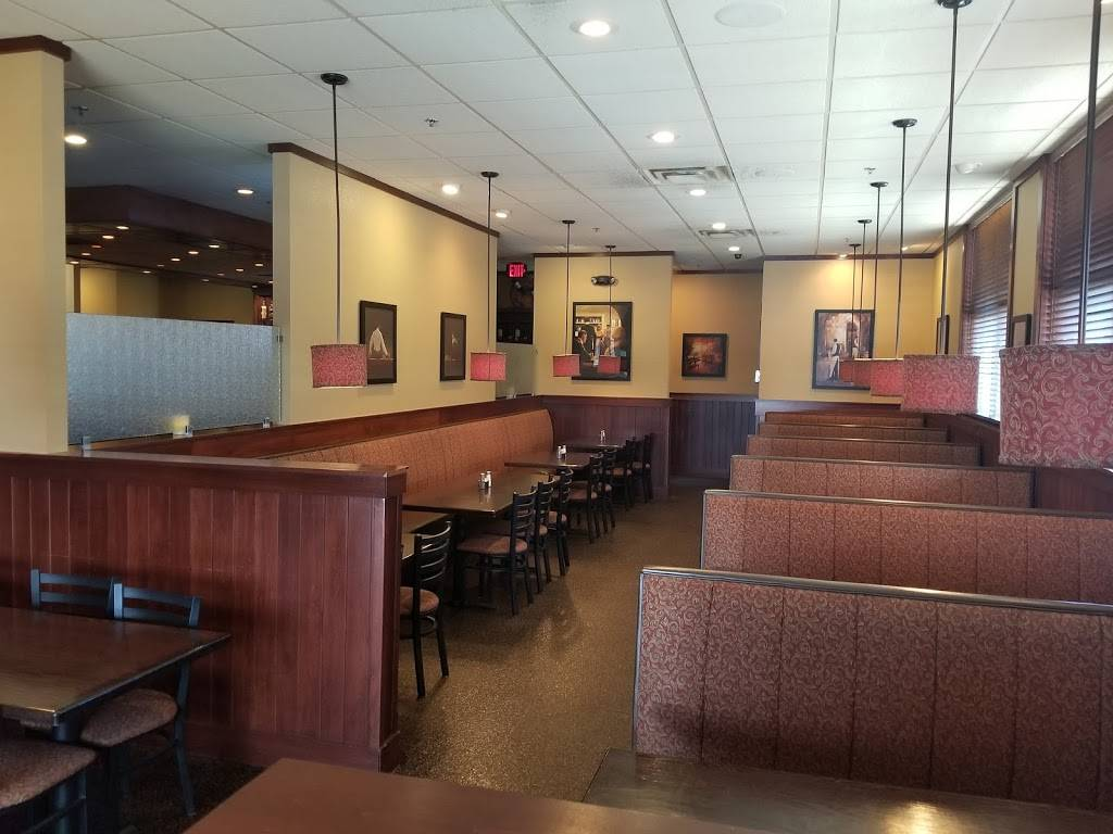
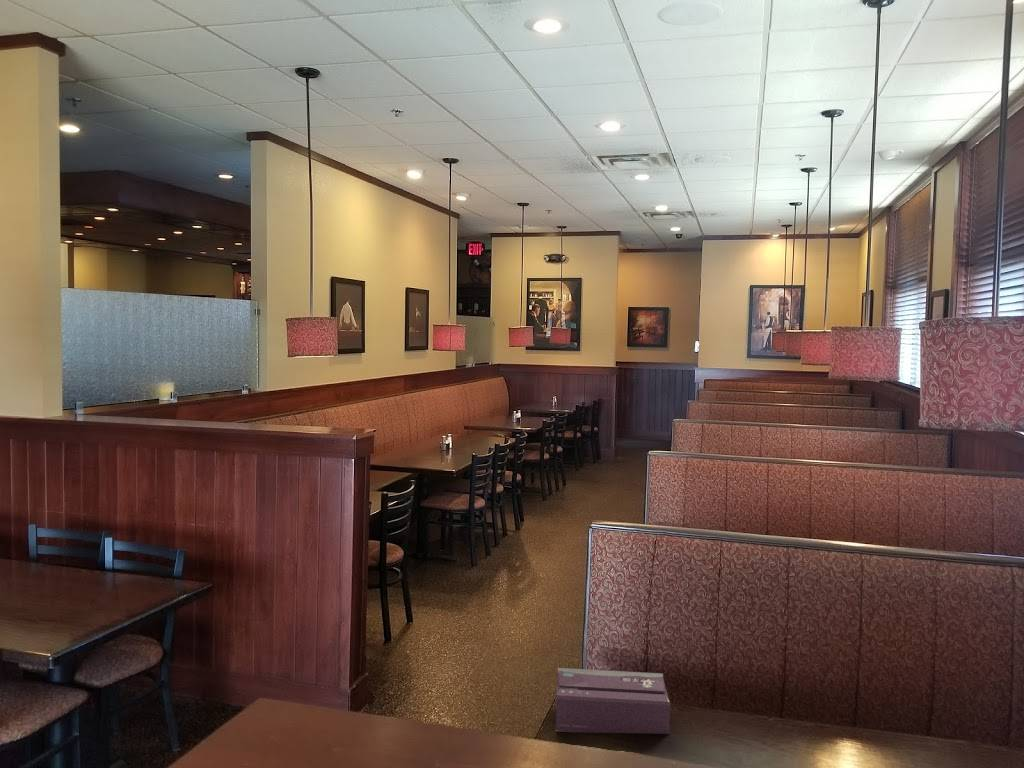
+ tissue box (610, 701)
